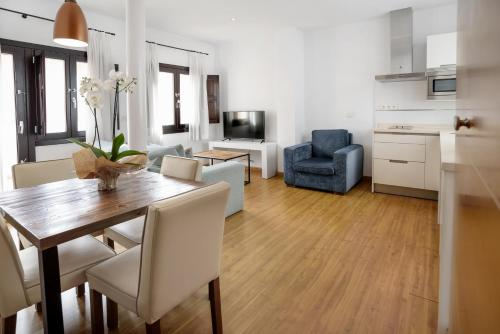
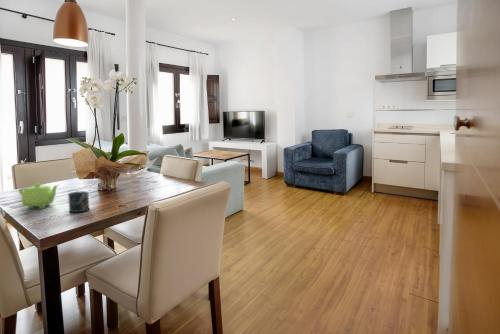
+ cup (77, 202)
+ teapot (39, 195)
